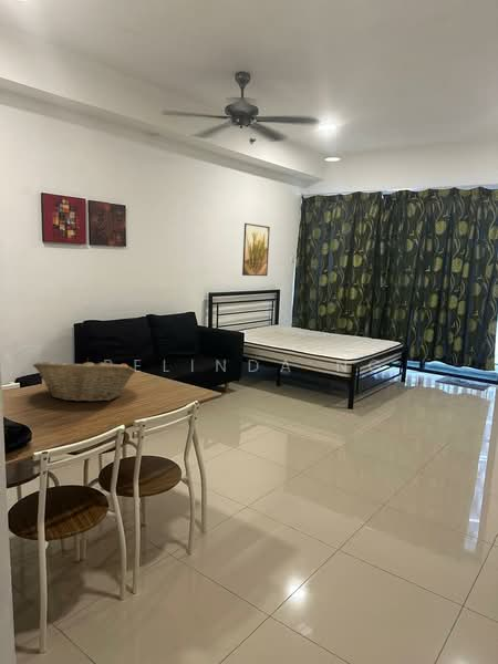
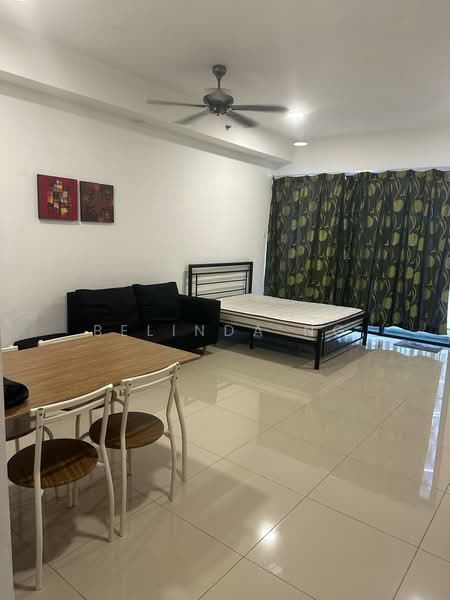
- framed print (256, 250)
- fruit basket (85, 375)
